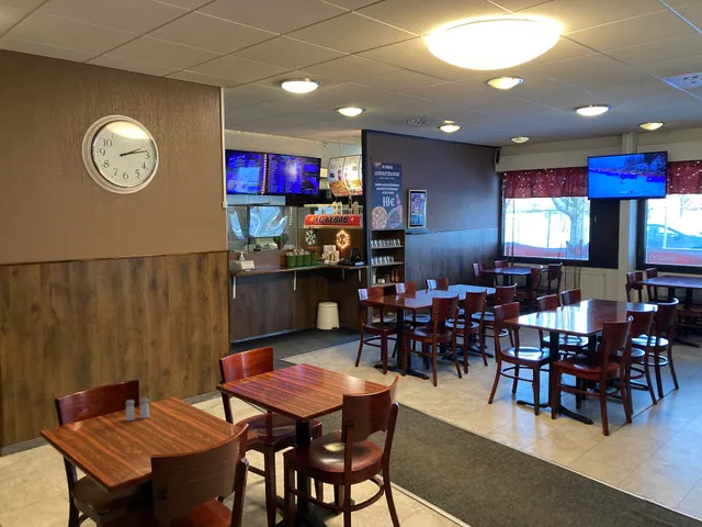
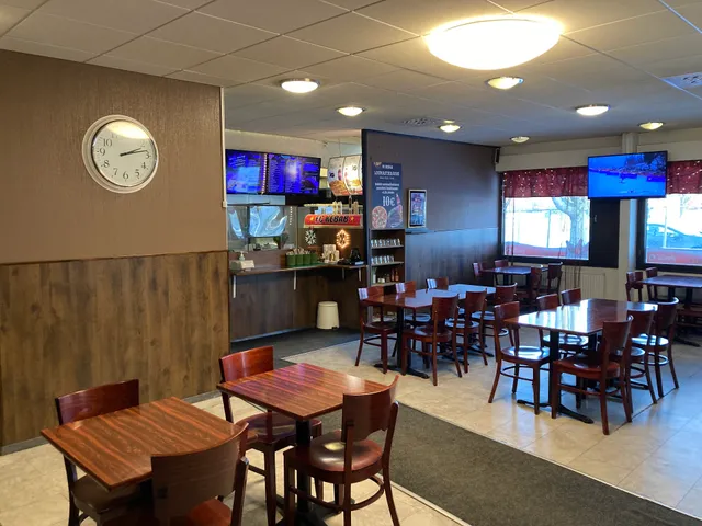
- salt and pepper shaker (140, 408)
